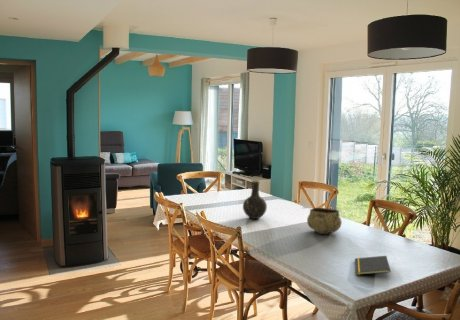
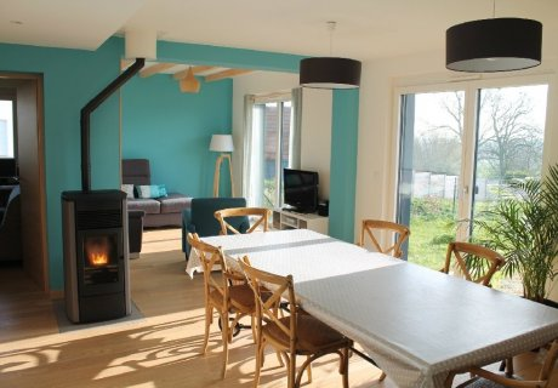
- notepad (371, 264)
- vase (254, 199)
- decorative bowl (323, 221)
